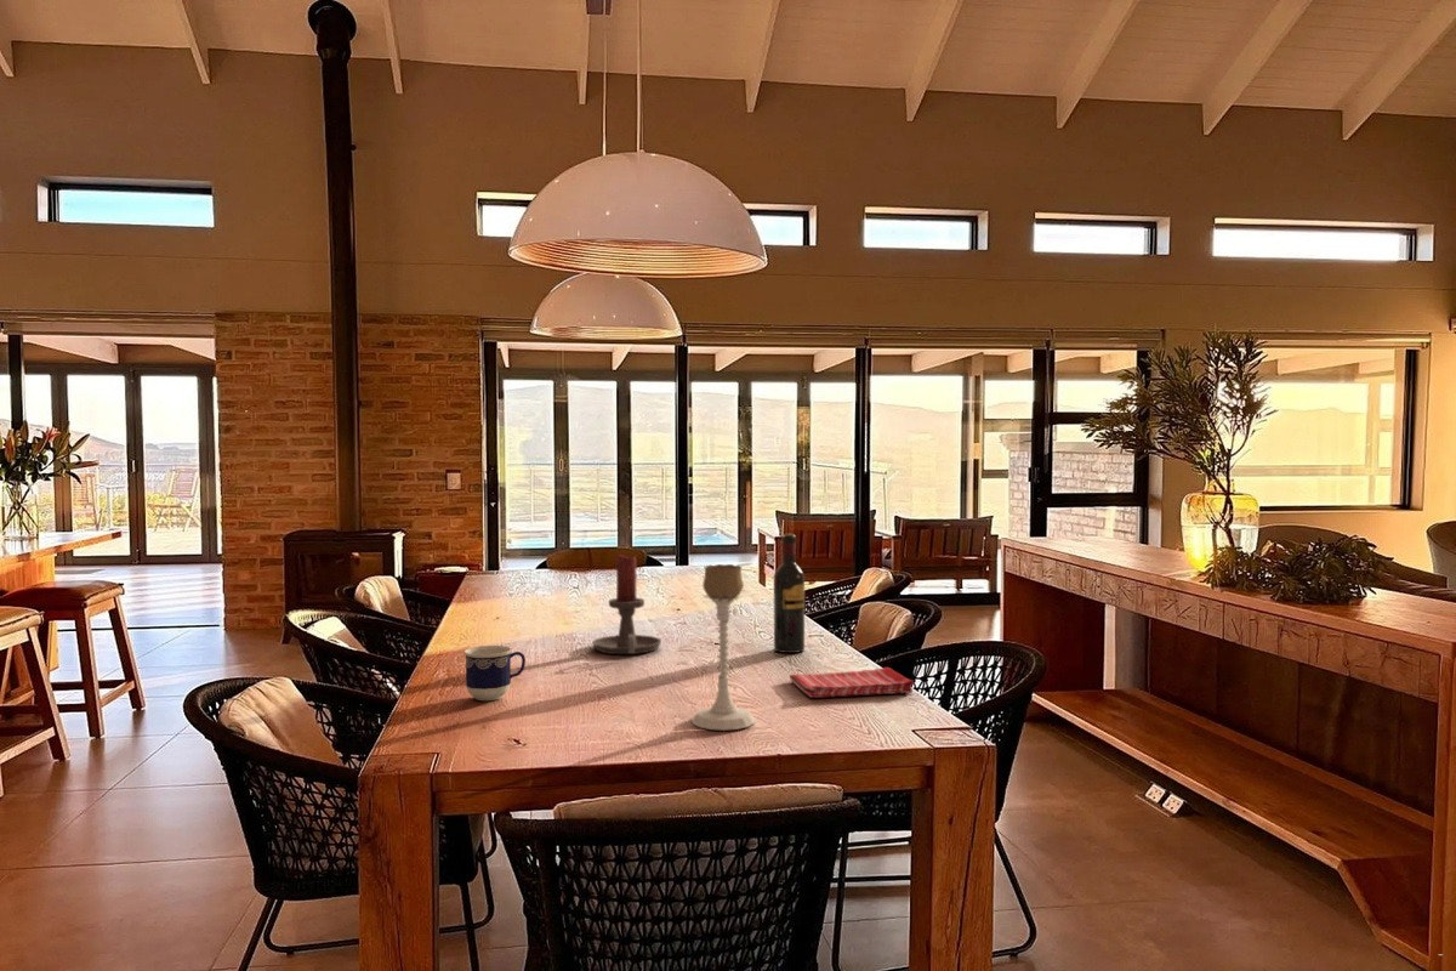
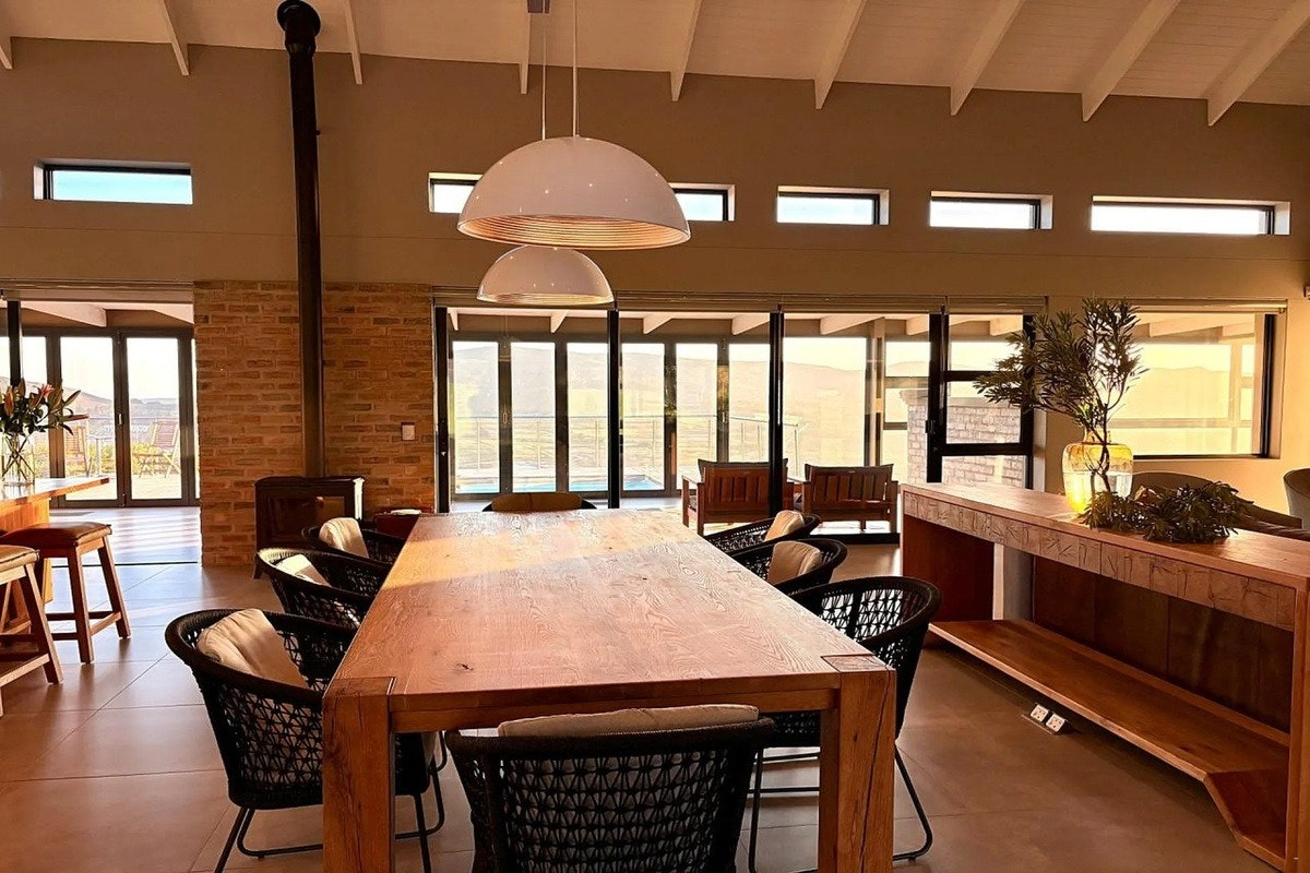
- candle holder (627, 602)
- cup (495, 672)
- dish towel (851, 680)
- candle holder (723, 643)
- wine bottle (789, 591)
